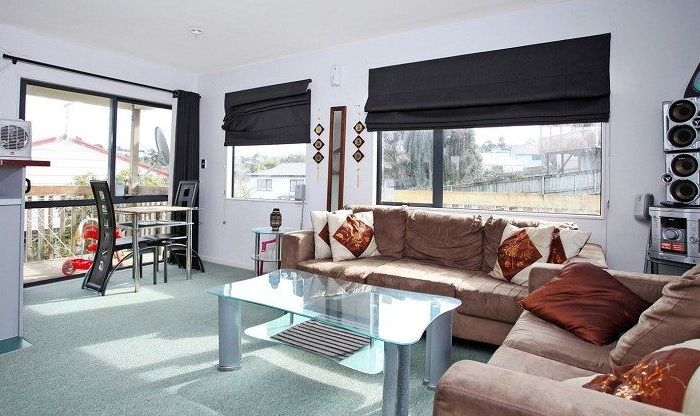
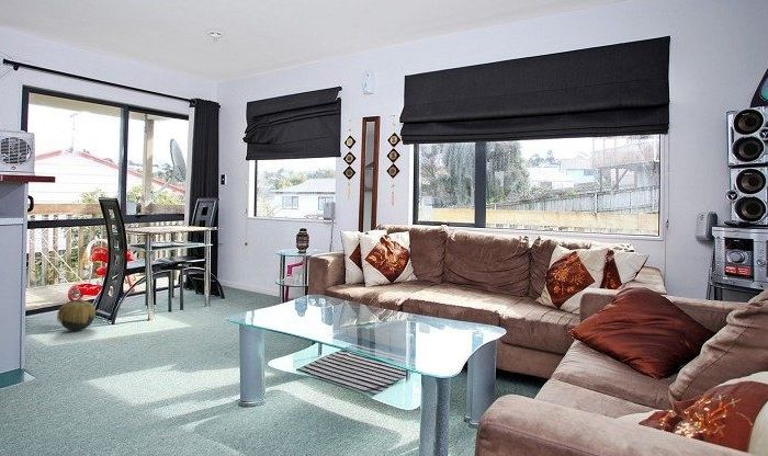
+ decorative ball (77, 315)
